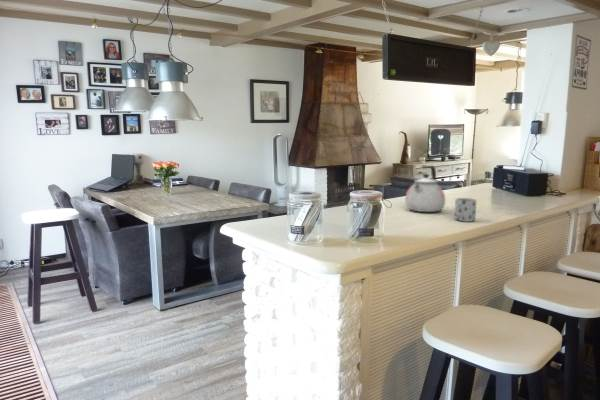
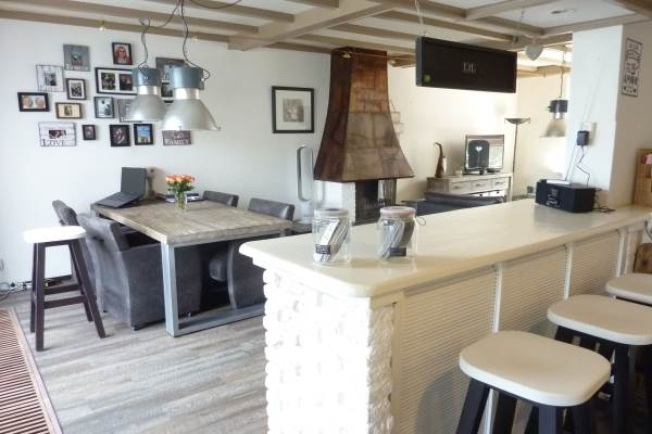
- mug (463, 210)
- kettle (425, 188)
